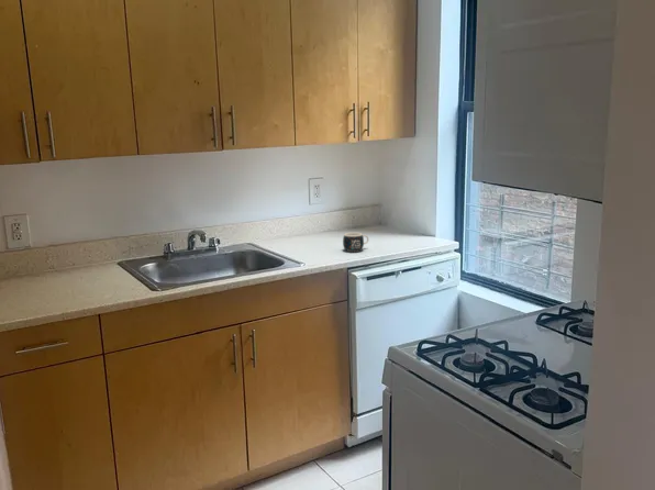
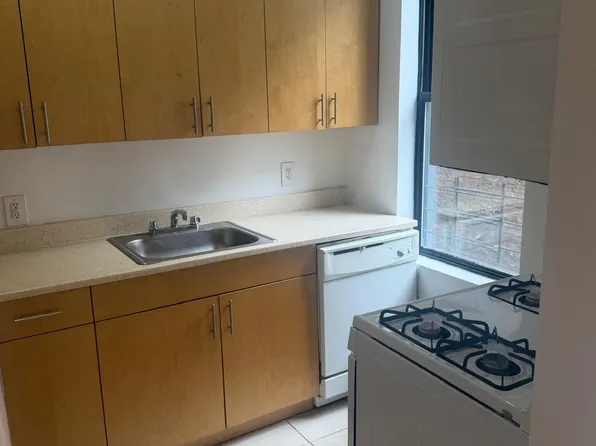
- mug (356, 241)
